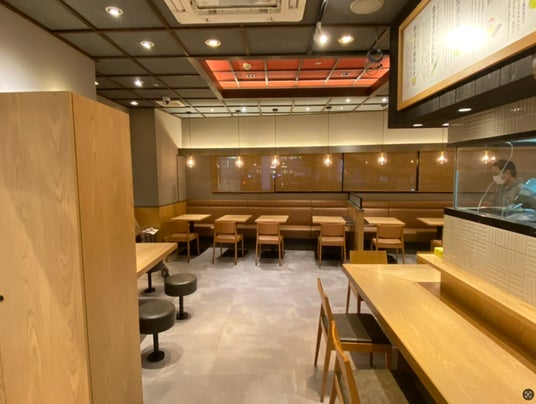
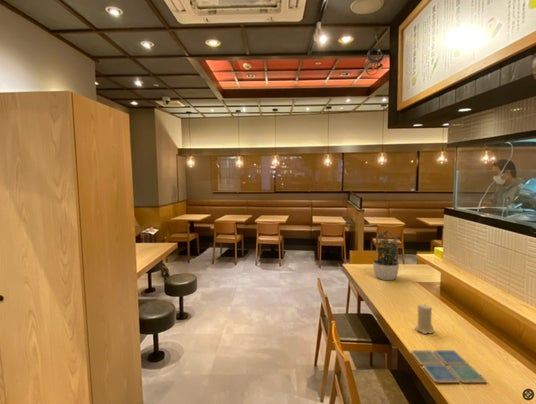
+ drink coaster (445, 365)
+ potted plant (387, 255)
+ candle (424, 317)
